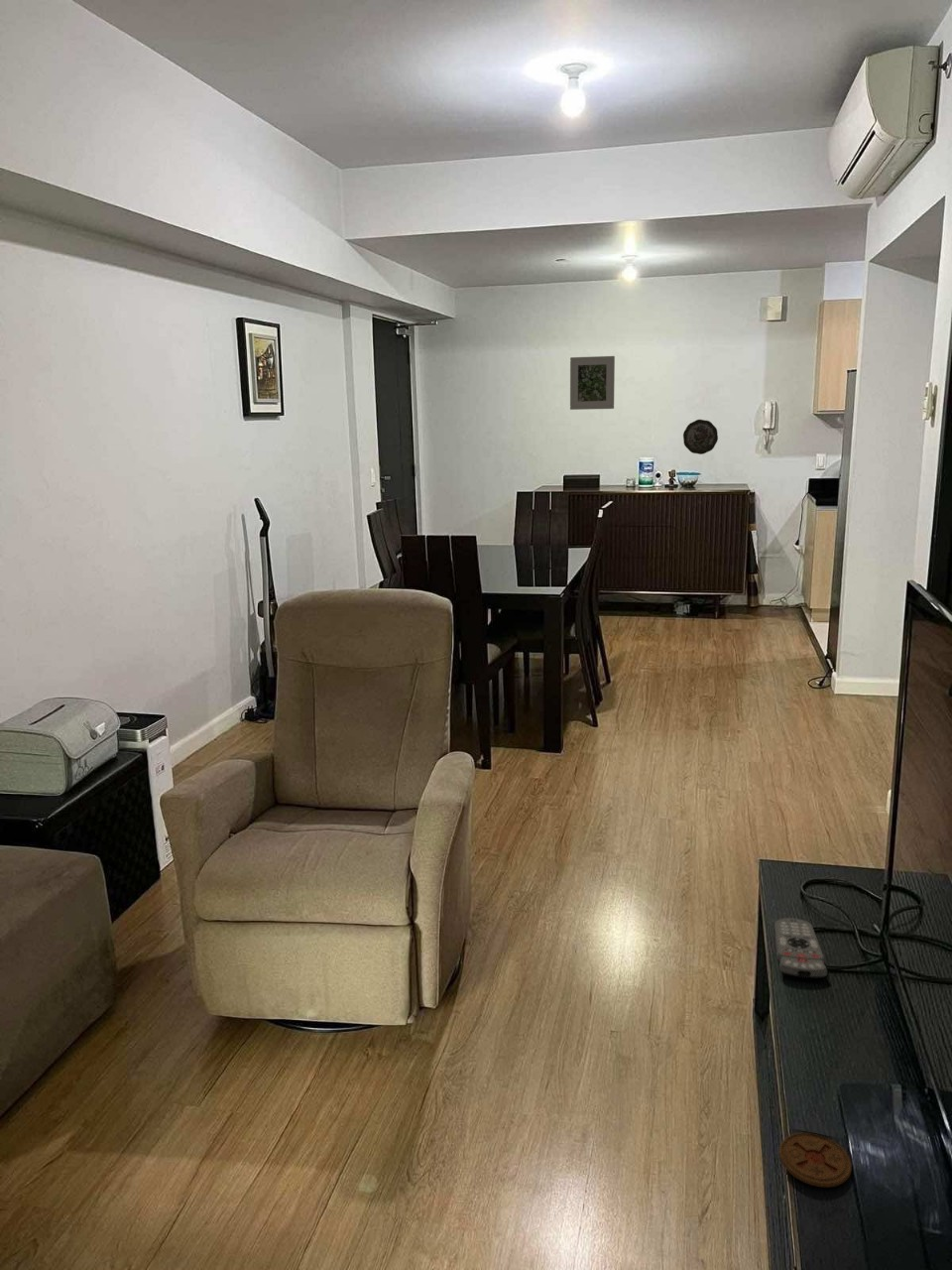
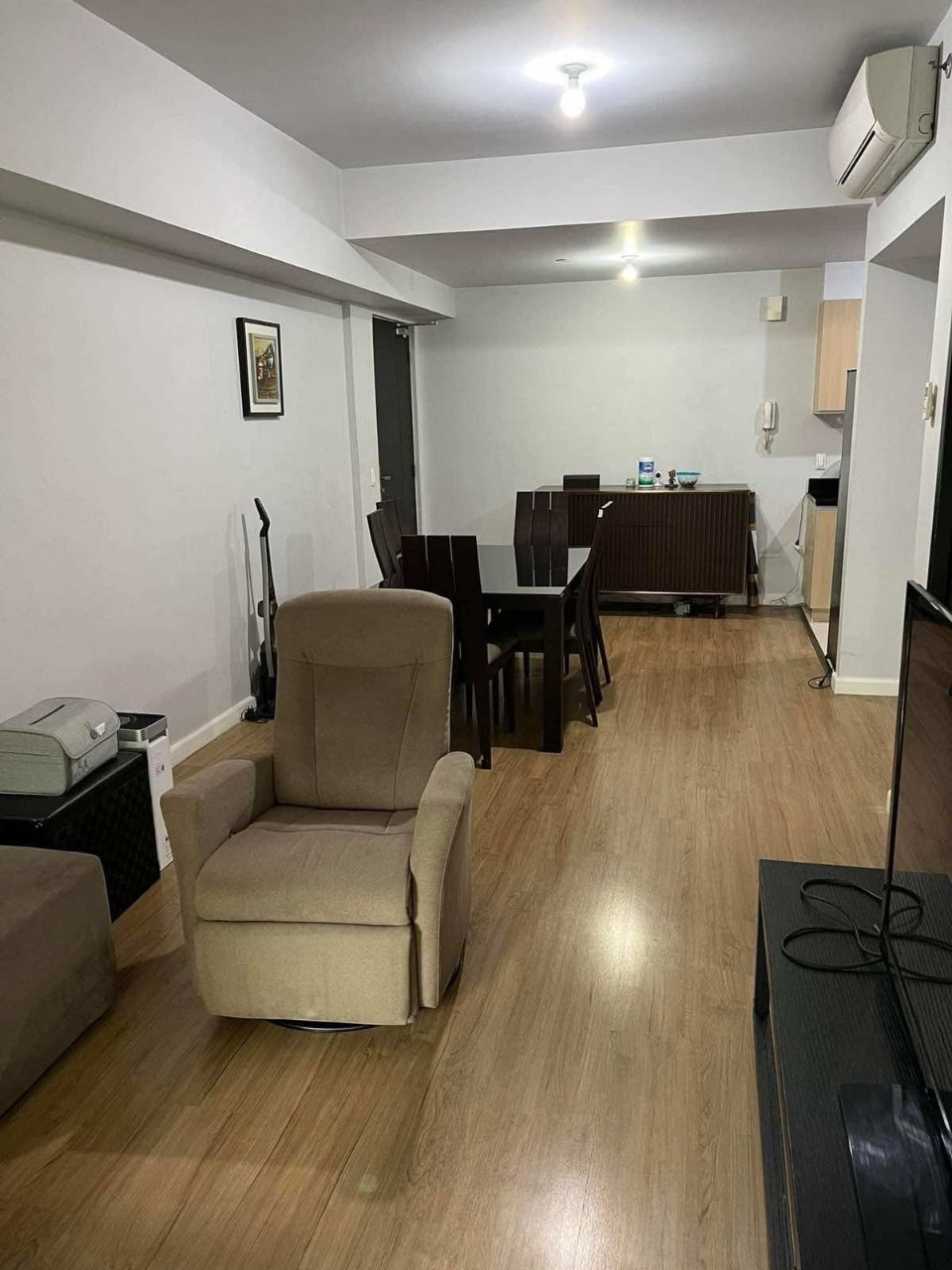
- decorative plate (700, 437)
- coaster (814, 1159)
- remote control (797, 946)
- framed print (592, 383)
